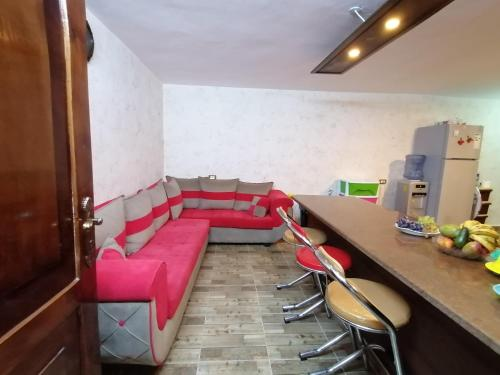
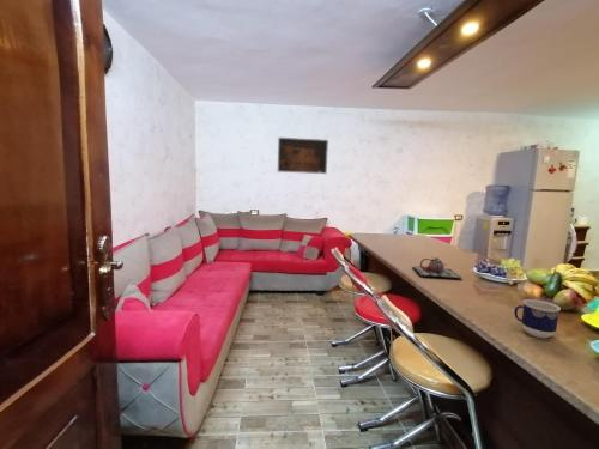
+ cup (534, 318)
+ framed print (302, 156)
+ teapot (436, 265)
